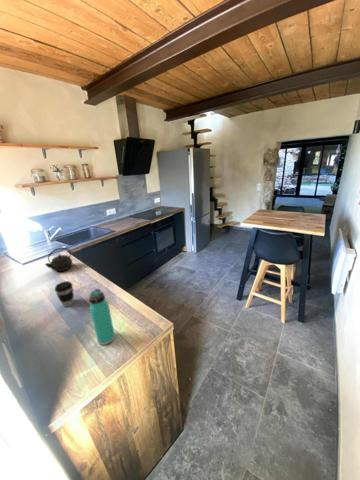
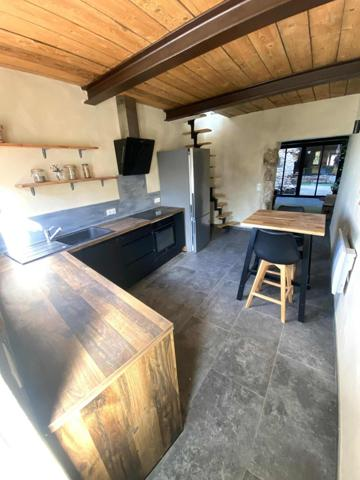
- kettle (58, 259)
- thermos bottle (101, 315)
- coffee cup (65, 294)
